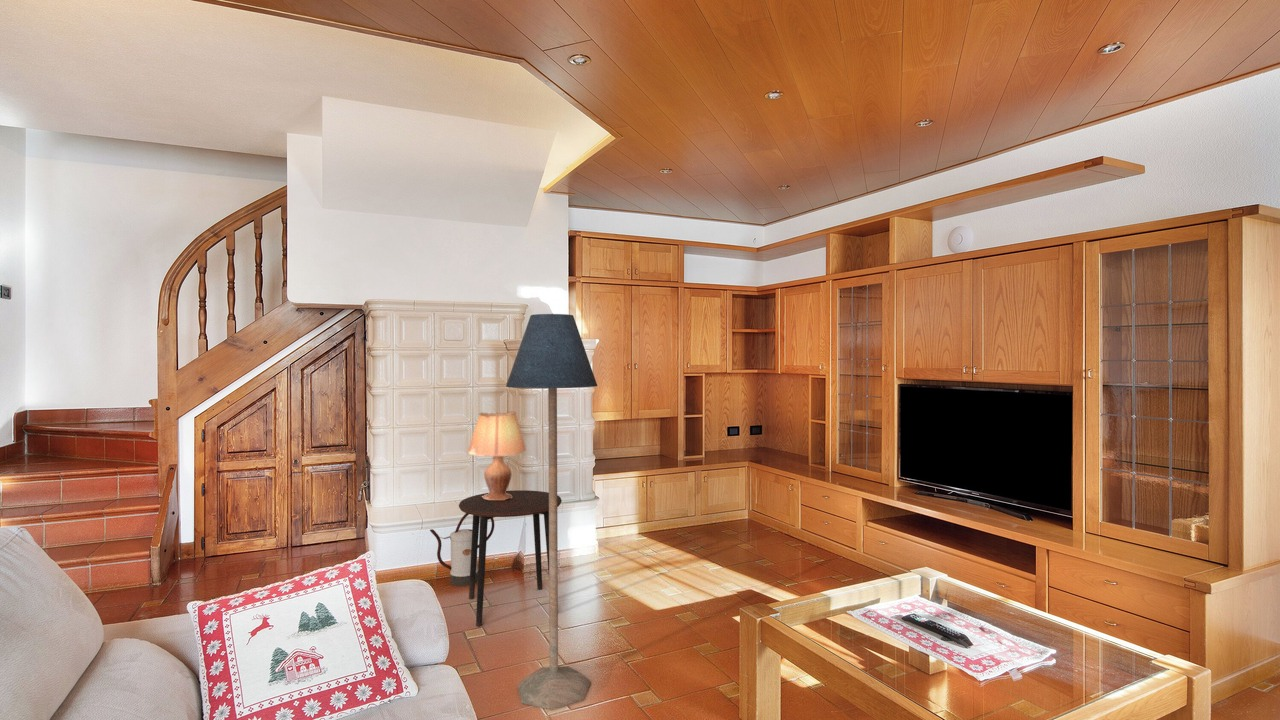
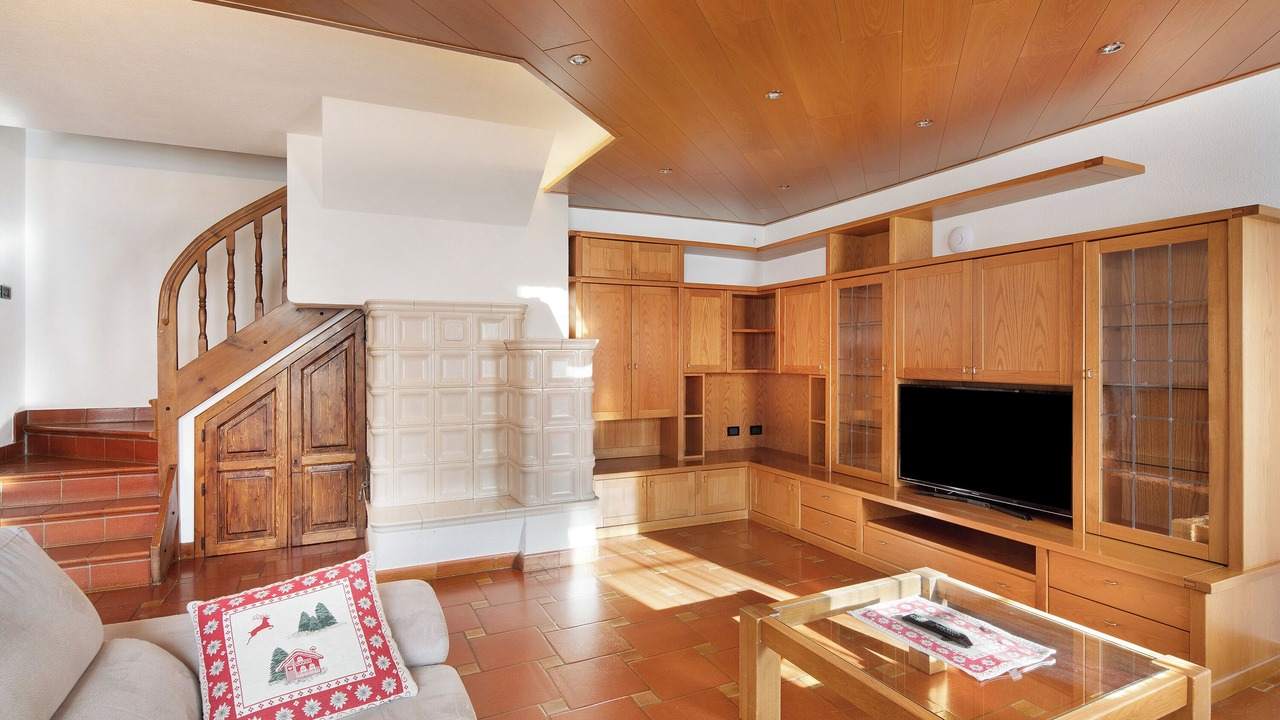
- watering can (462, 546)
- side table (535, 553)
- floor lamp (553, 502)
- lamp (496, 455)
